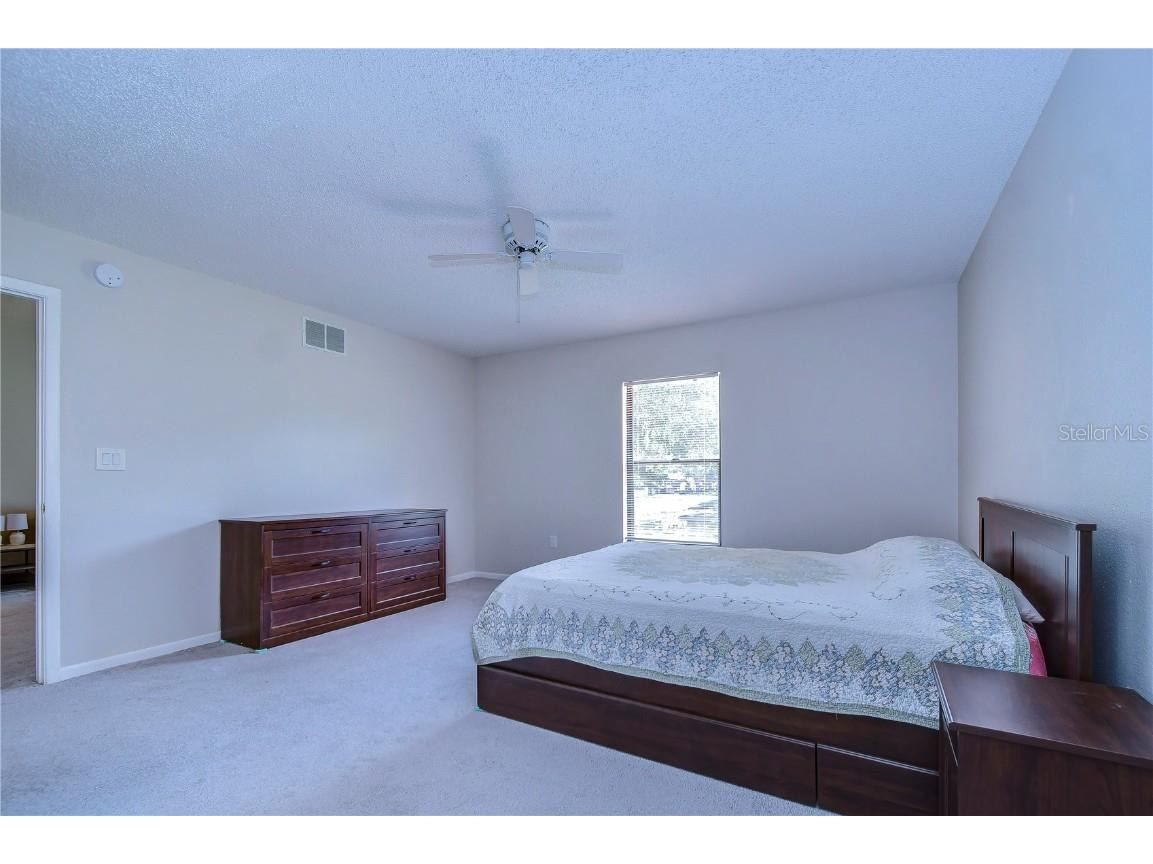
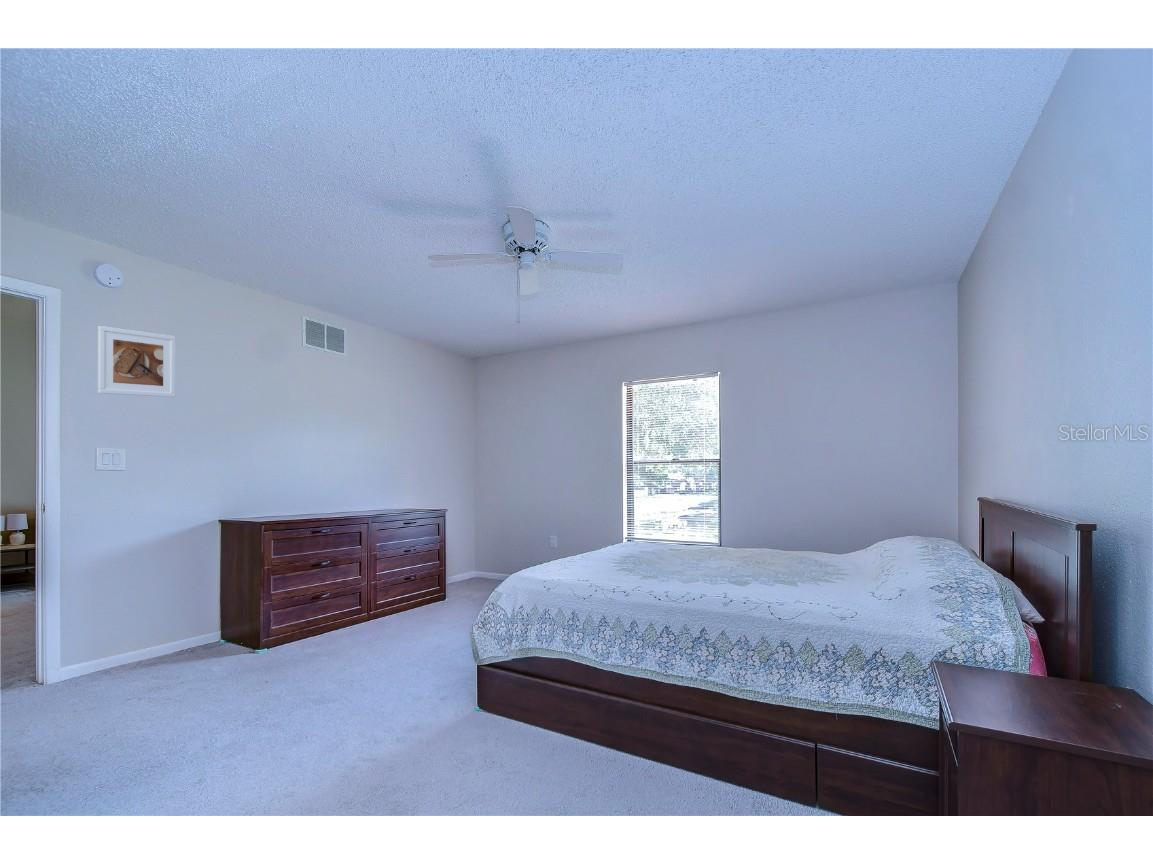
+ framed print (138, 363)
